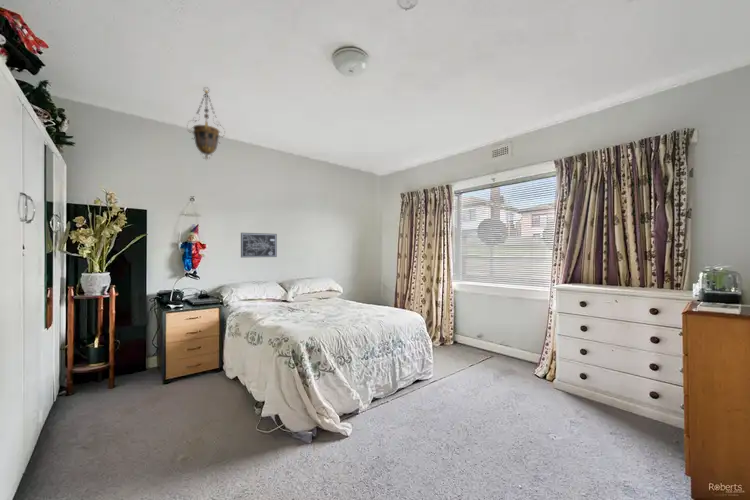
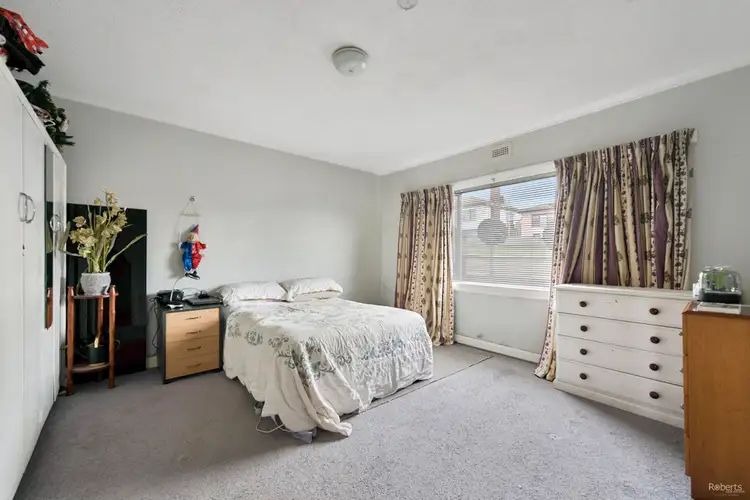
- wall art (259, 245)
- hanging lantern (206, 123)
